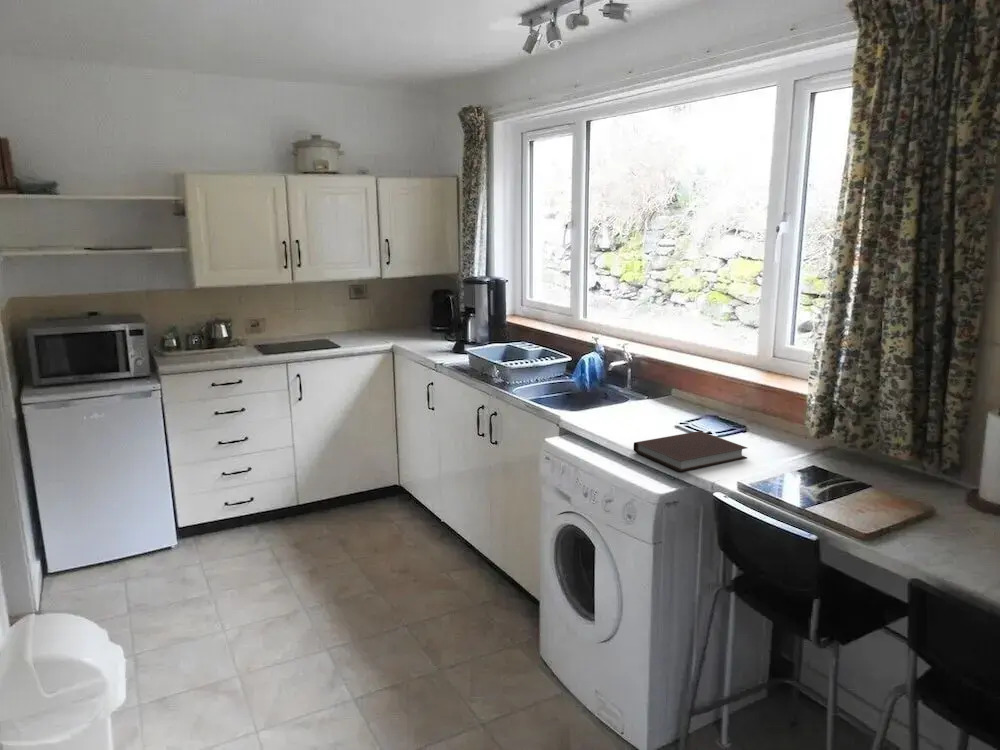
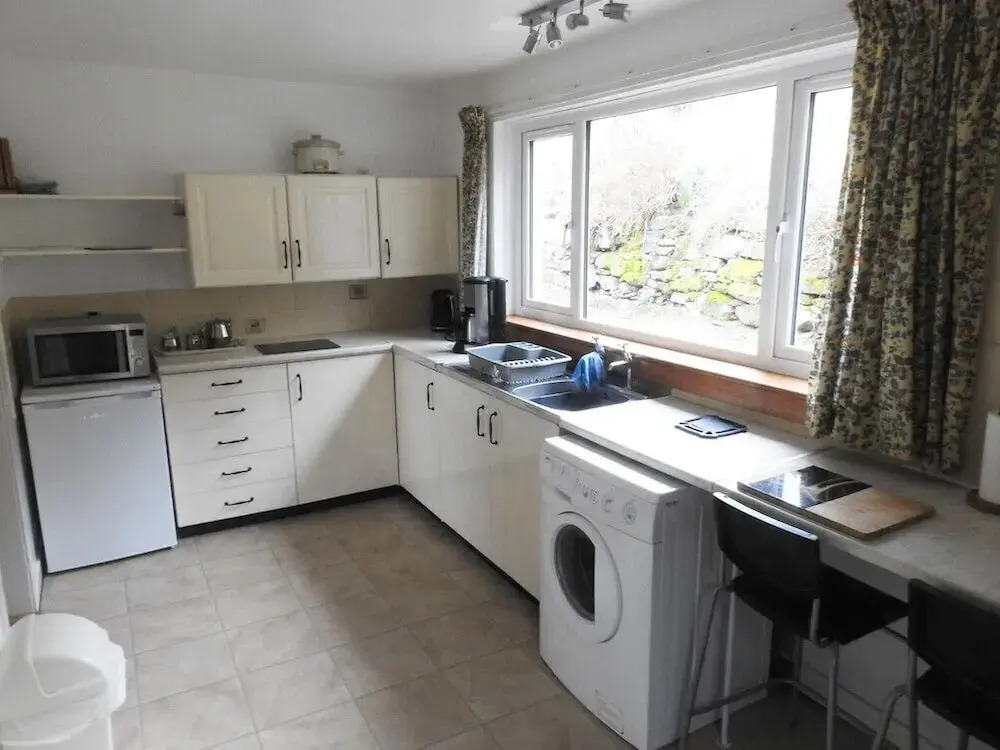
- notebook (689, 449)
